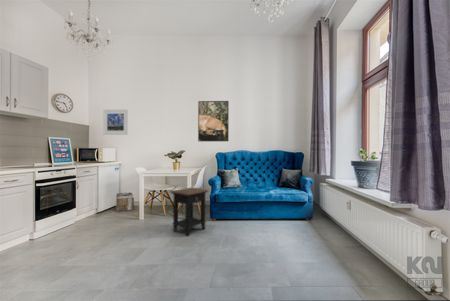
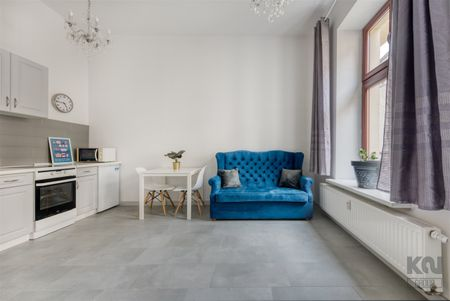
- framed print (213, 121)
- storage bin (124, 201)
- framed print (115, 122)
- side table (189, 210)
